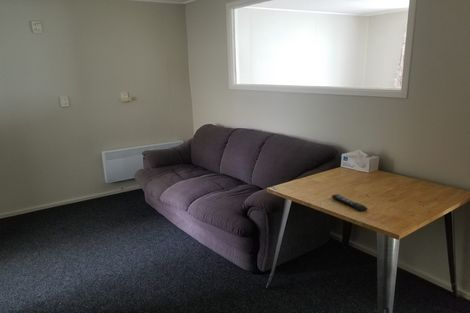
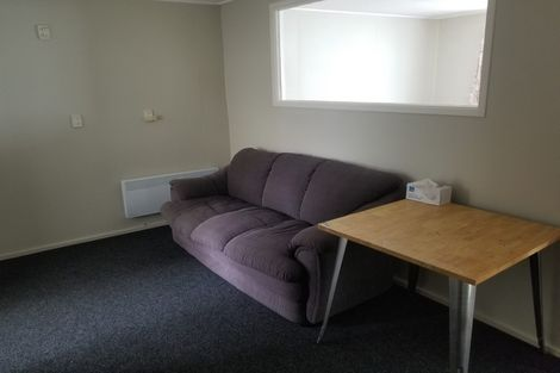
- remote control (348, 202)
